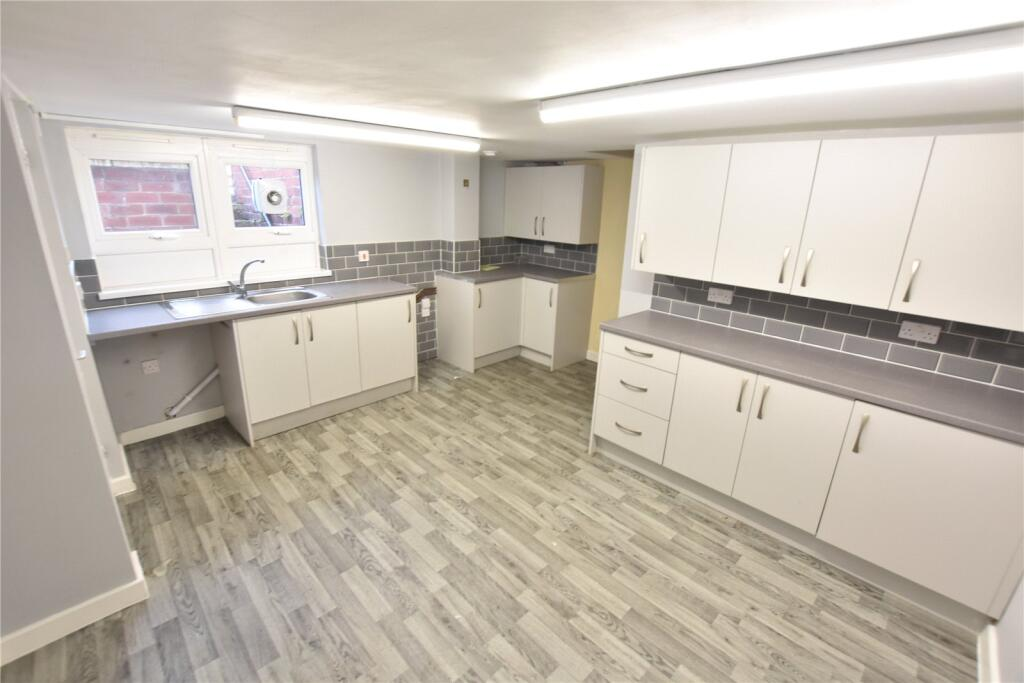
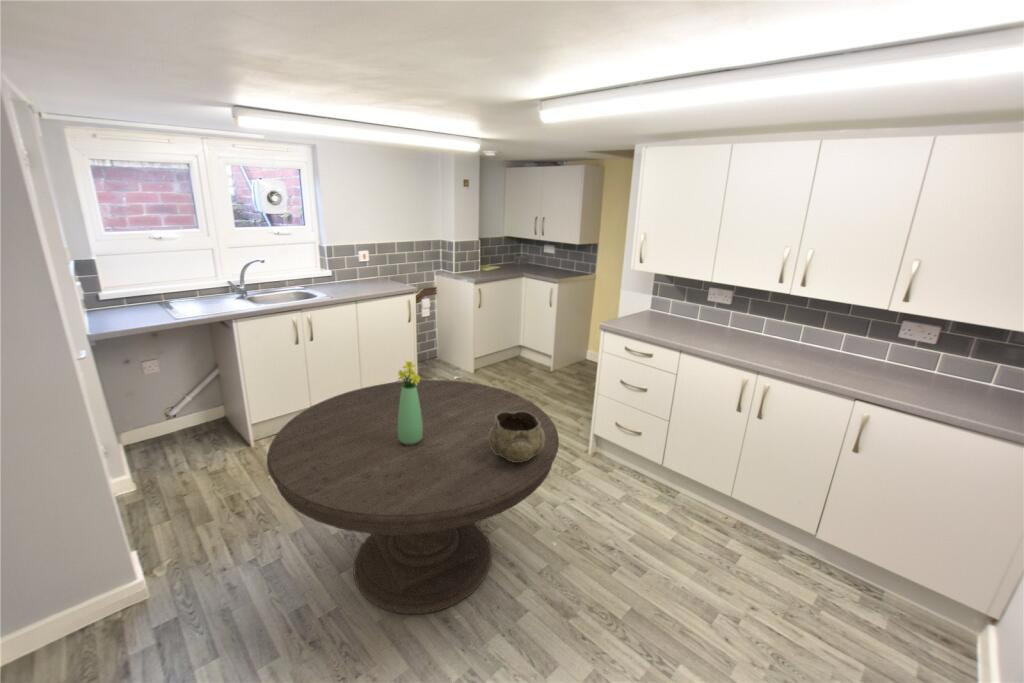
+ bouquet (409, 401)
+ dining table (423, 495)
+ decorative bowl (516, 437)
